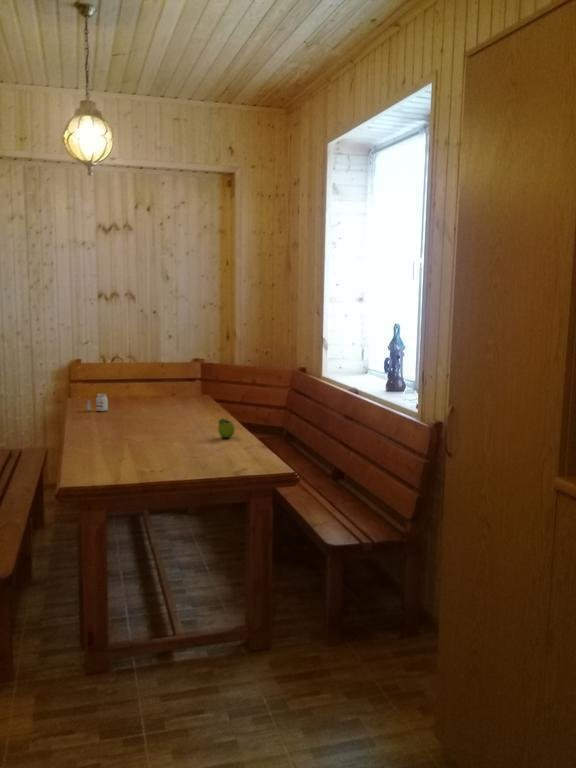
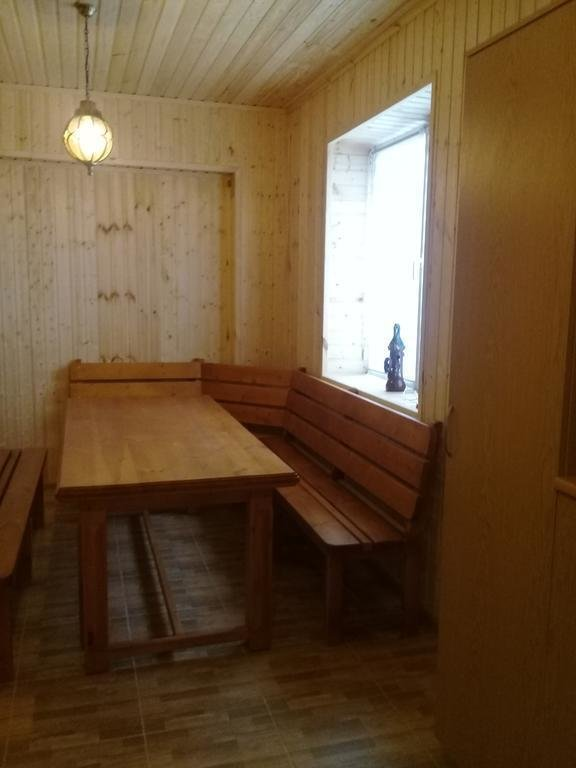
- fruit (225, 427)
- candle (97, 402)
